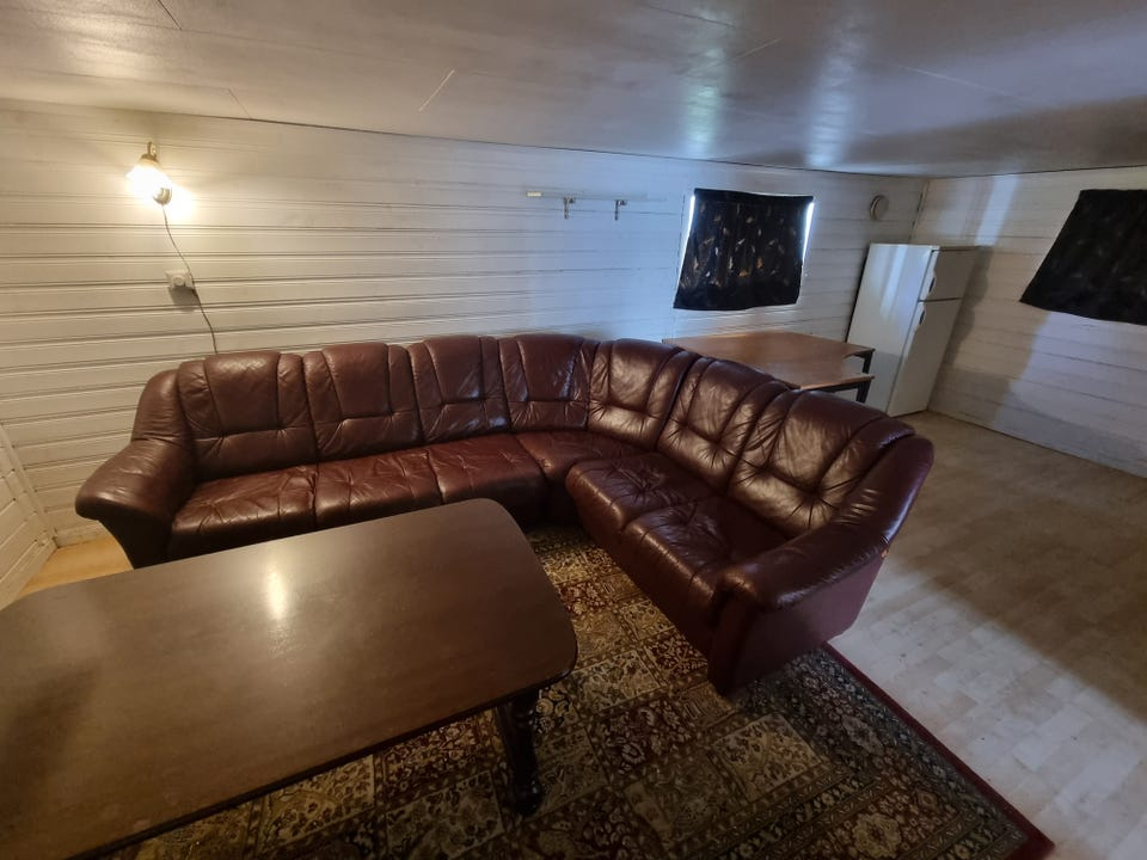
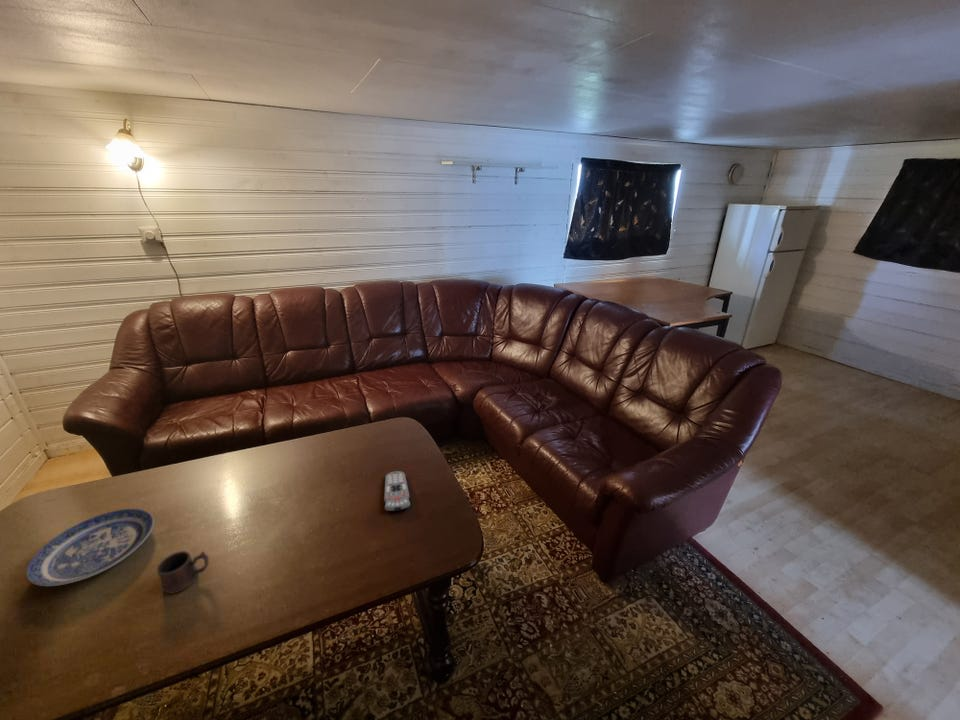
+ mug (185, 567)
+ remote control (396, 489)
+ plate (97, 547)
